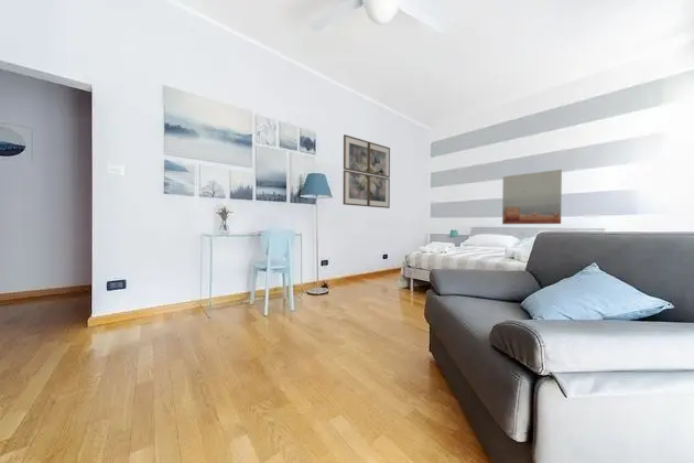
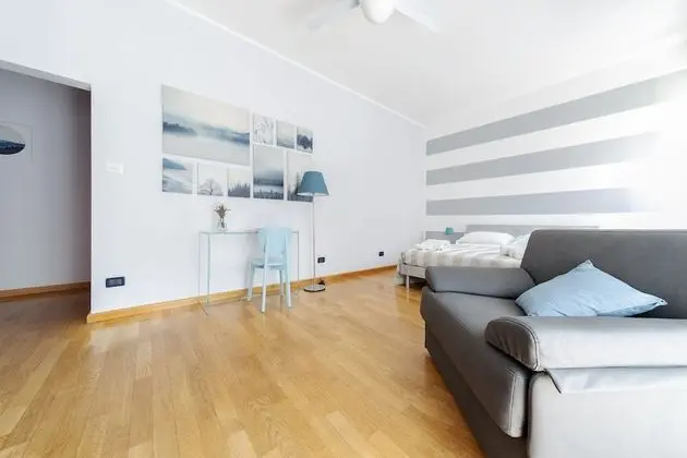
- wall art (530, 198)
- wall art (368, 173)
